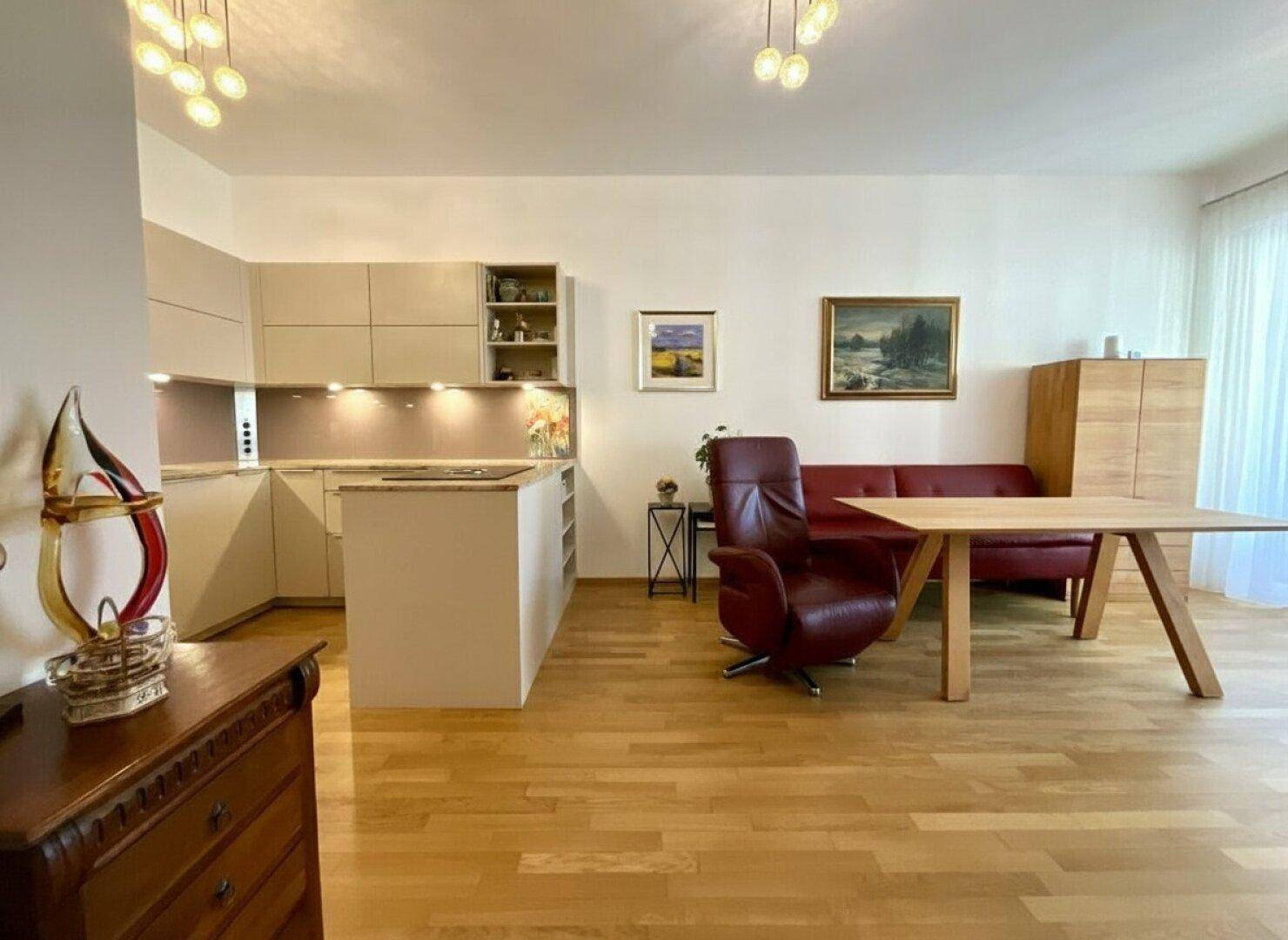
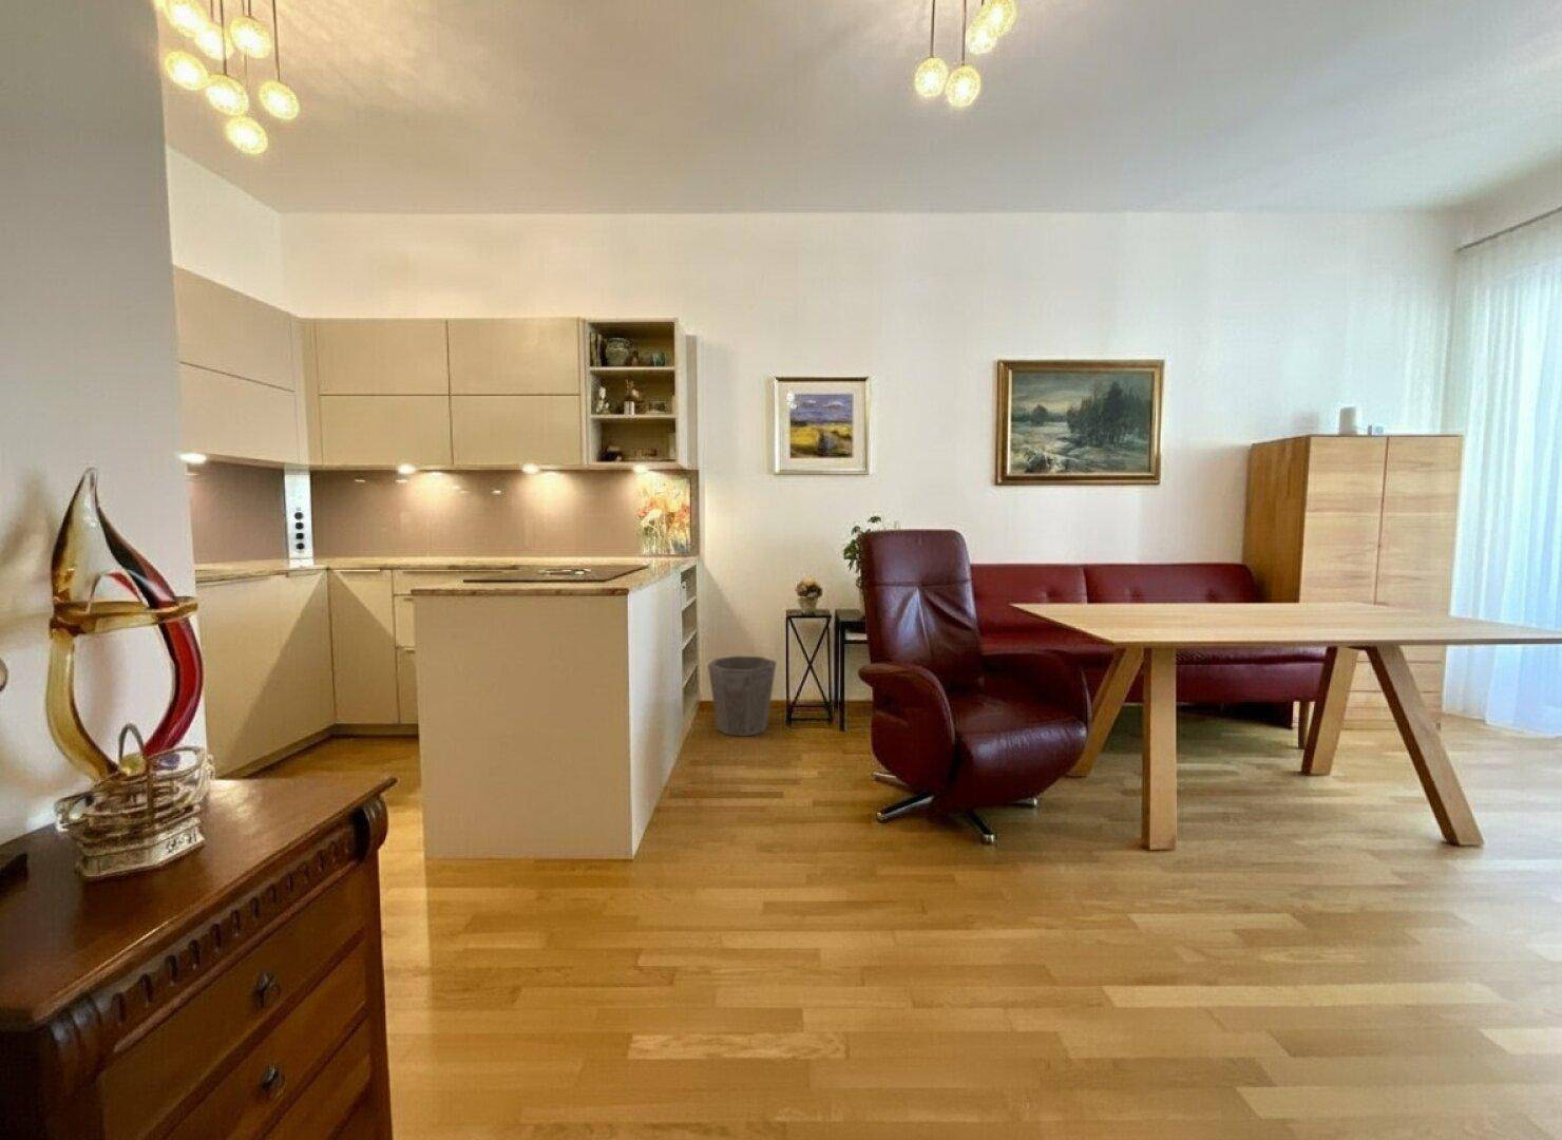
+ waste bin (742, 695)
